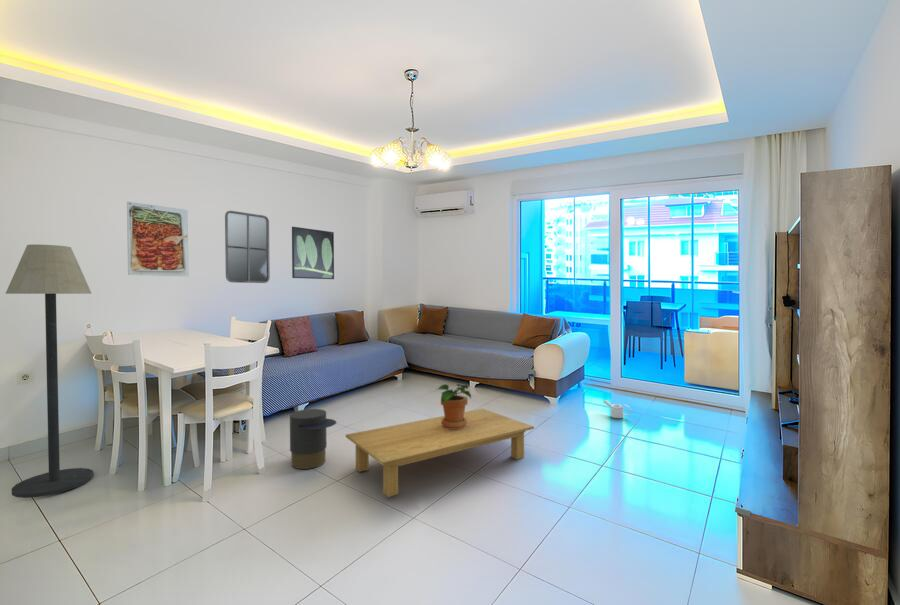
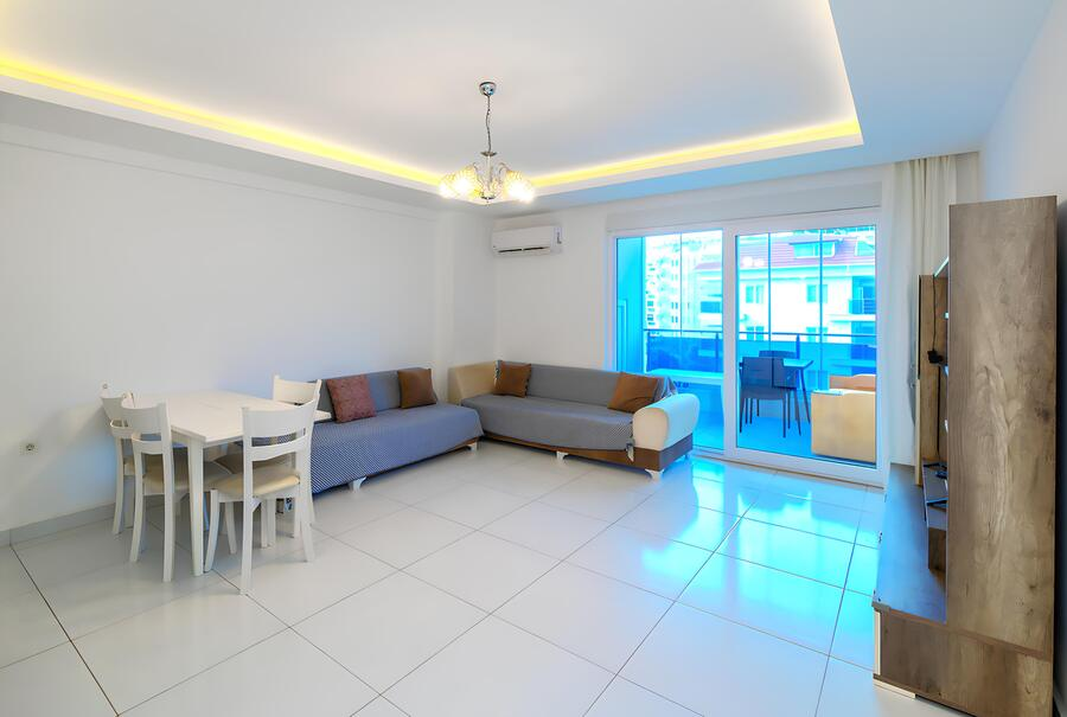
- watering can (616, 409)
- trash can (313, 439)
- home mirror (247, 248)
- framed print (159, 240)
- potted plant (450, 406)
- floor lamp (52, 365)
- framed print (313, 254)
- coffee table (442, 446)
